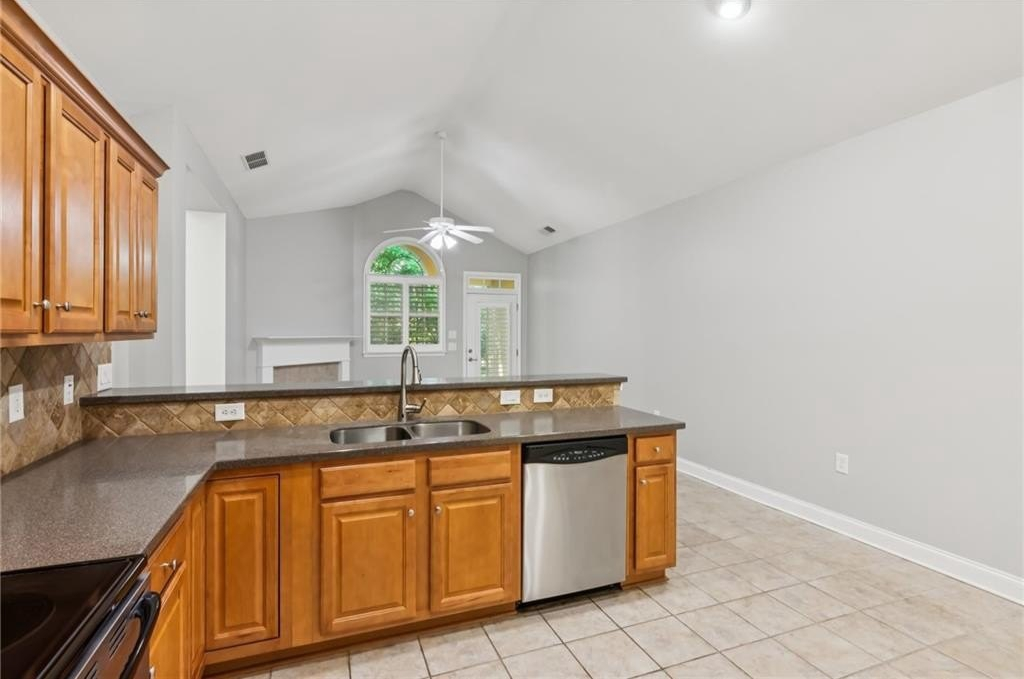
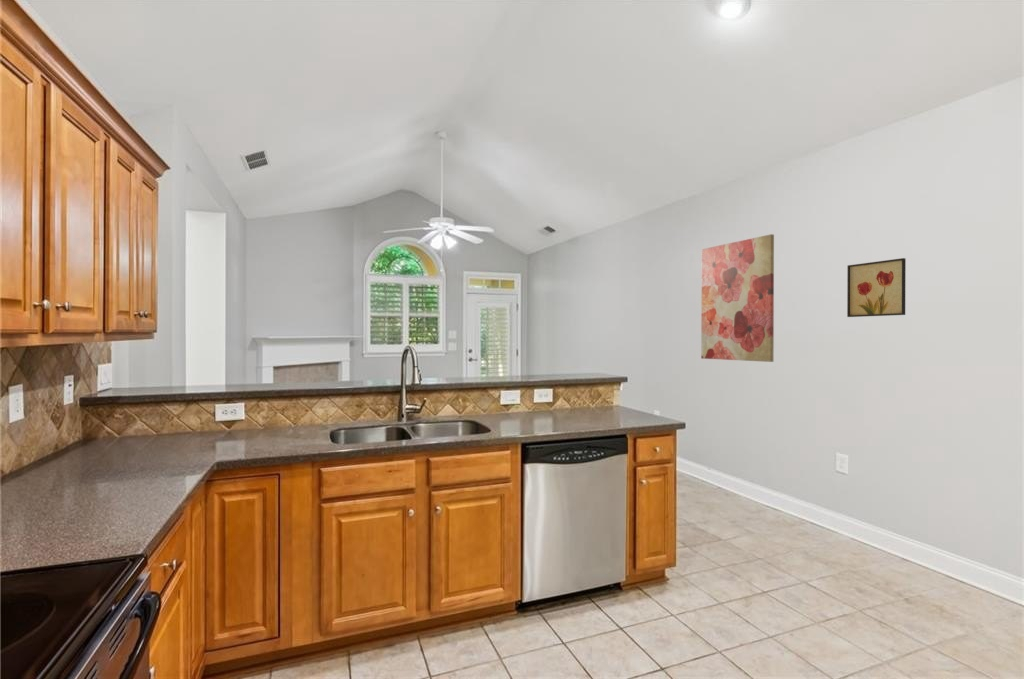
+ wall art (875, 289)
+ wall art (734, 301)
